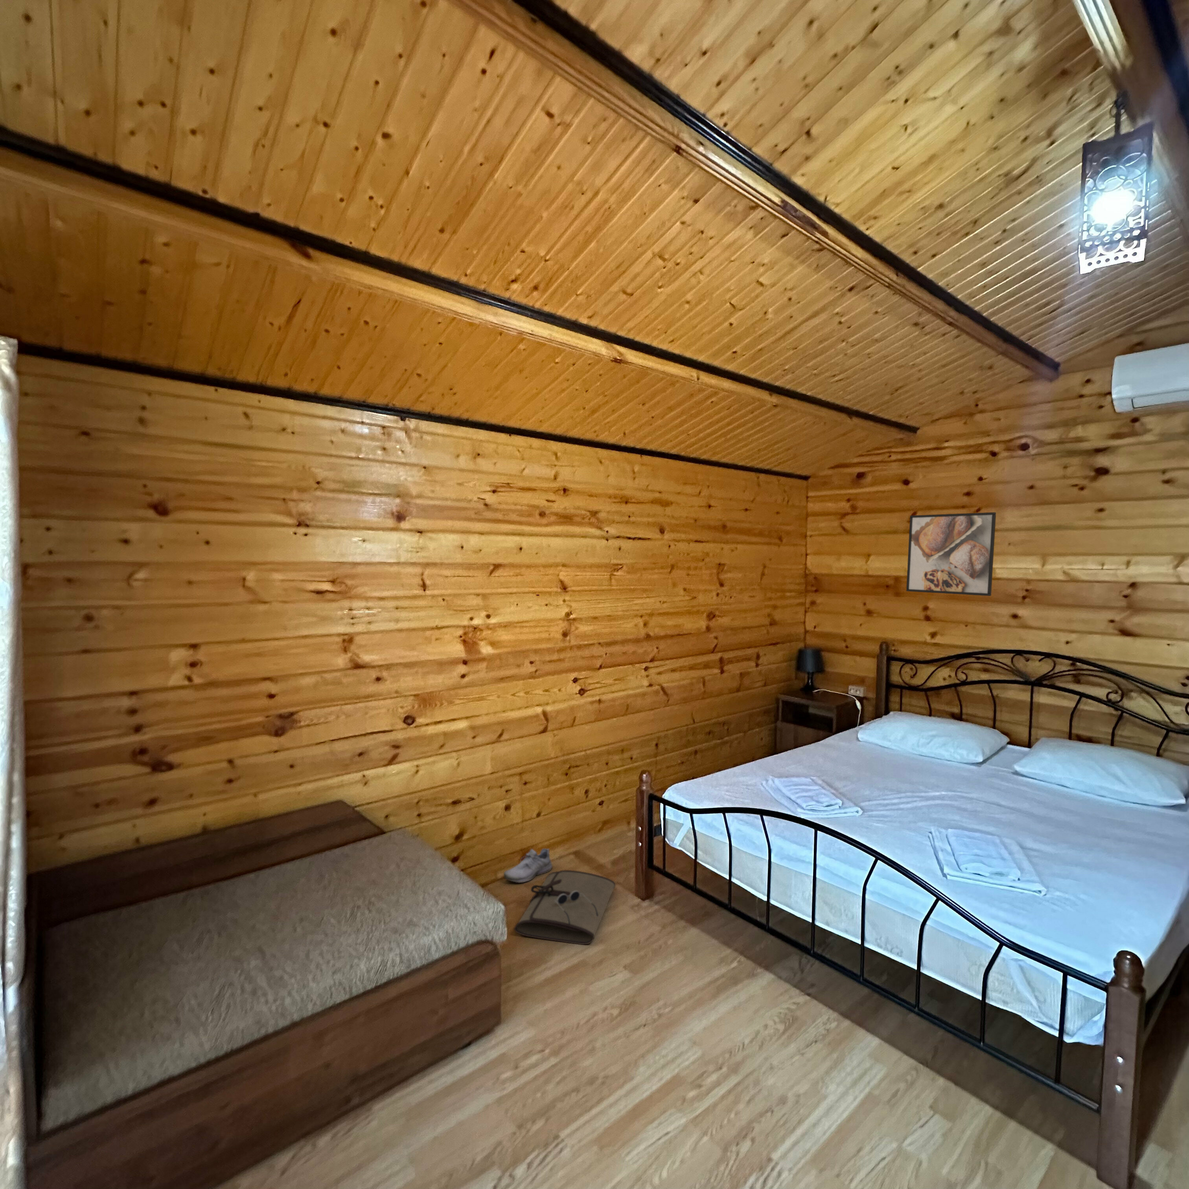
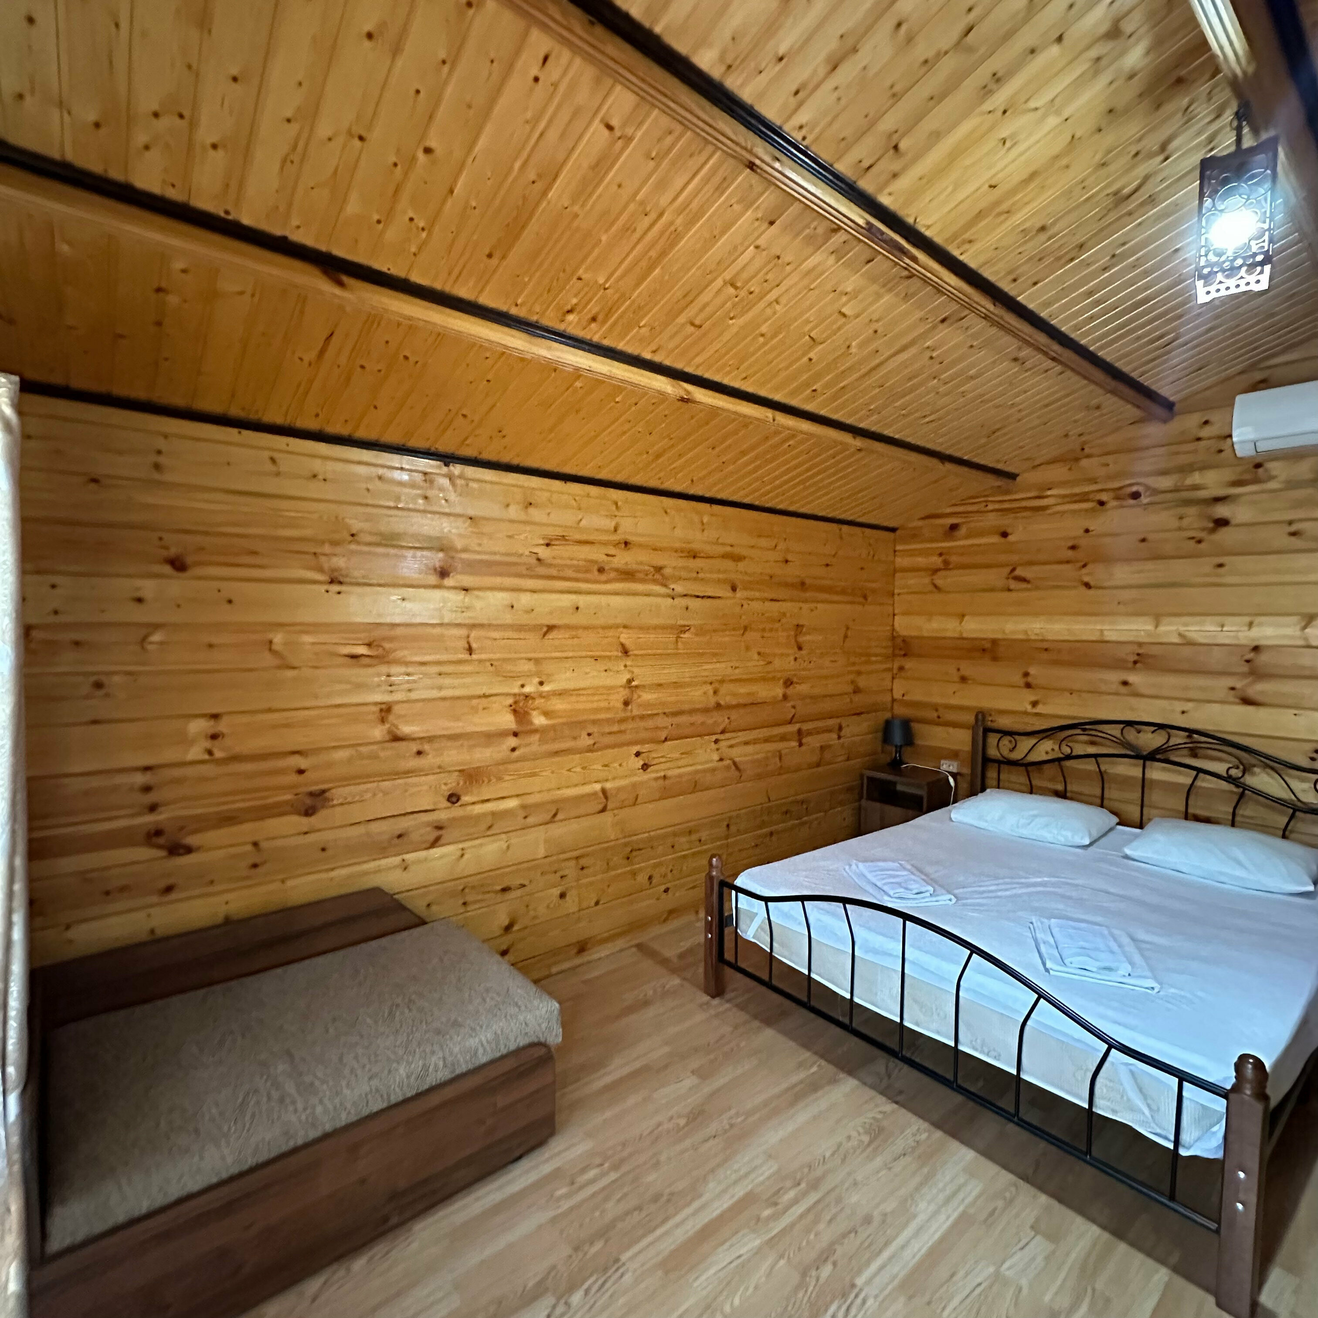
- sunglasses (575, 900)
- shoe (529, 863)
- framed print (948, 553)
- tool roll (567, 897)
